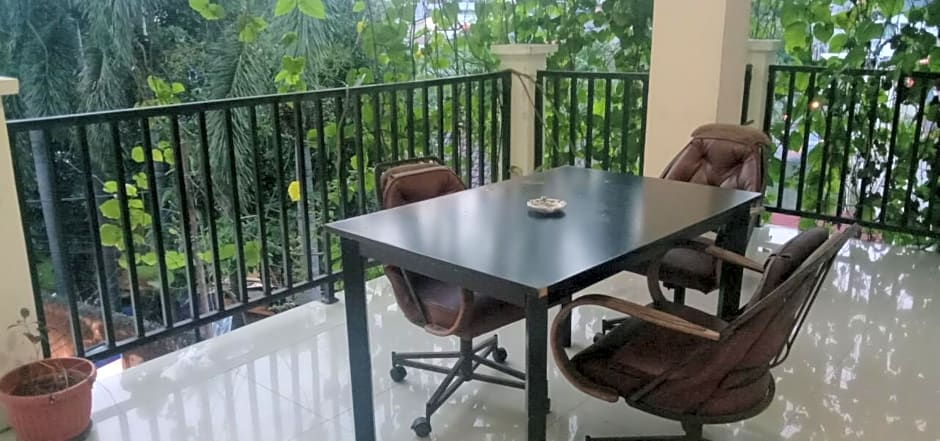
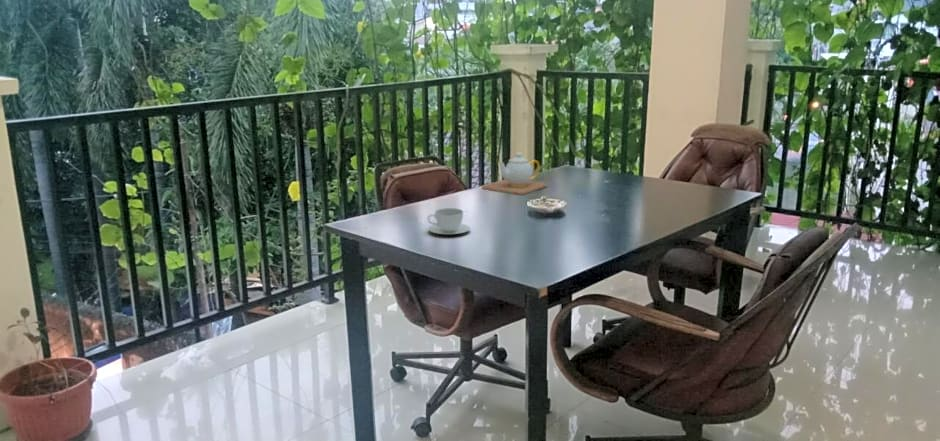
+ teacup (449, 221)
+ teapot (514, 169)
